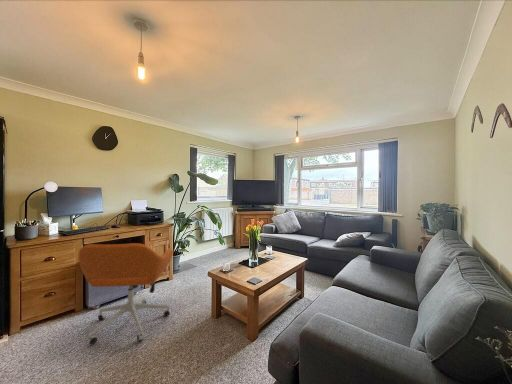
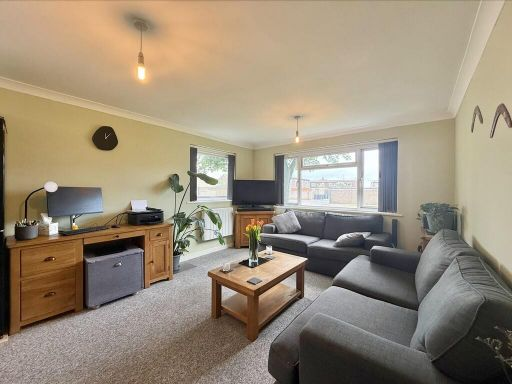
- office chair (130, 279)
